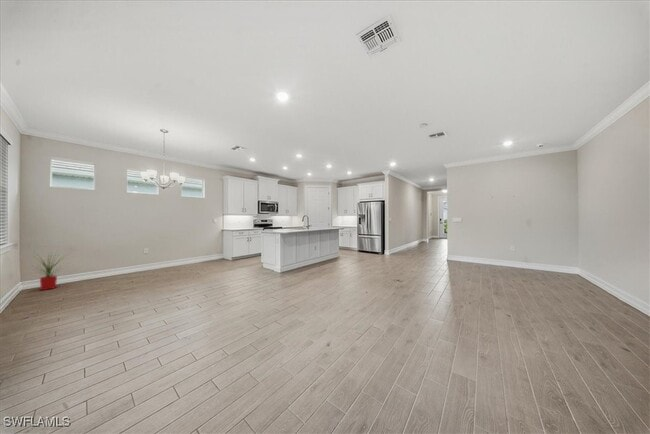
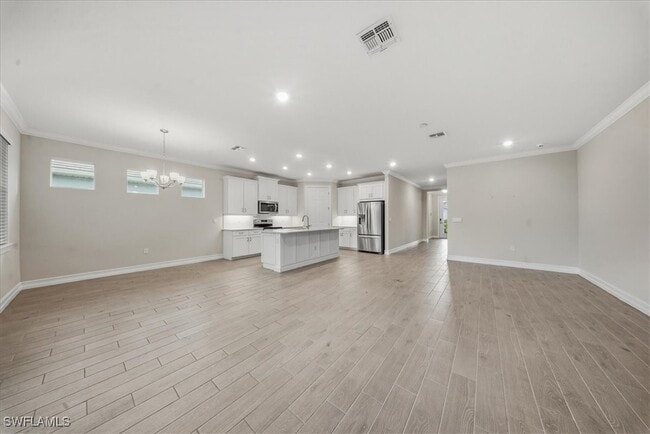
- house plant (48, 269)
